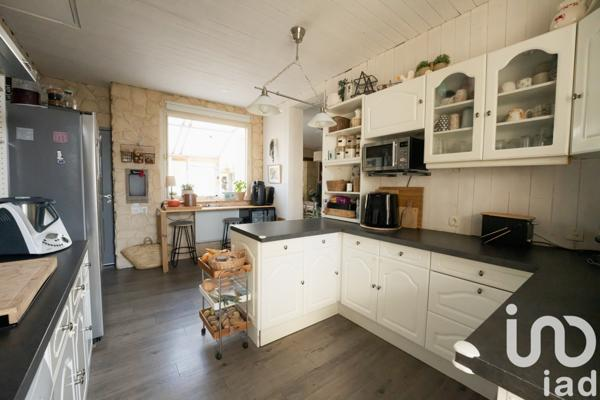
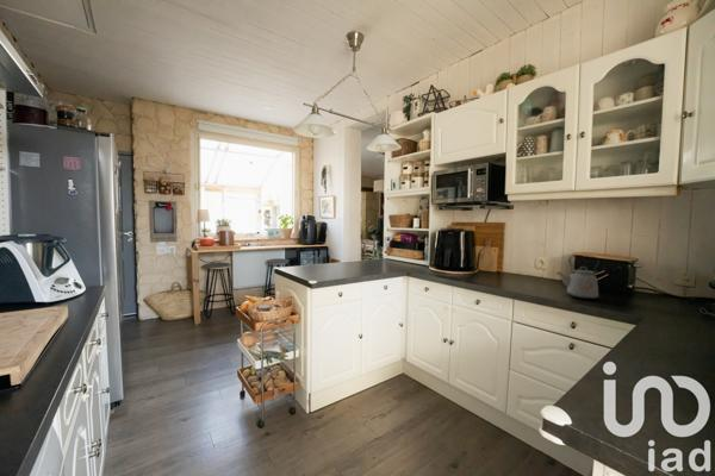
+ kettle (577, 275)
